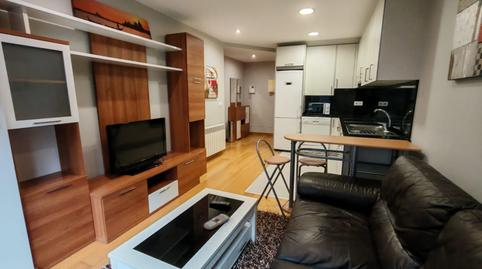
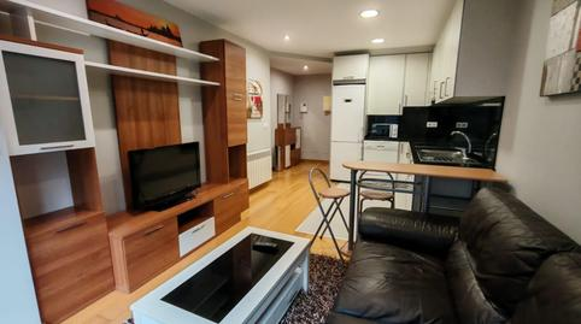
- remote control (216, 221)
